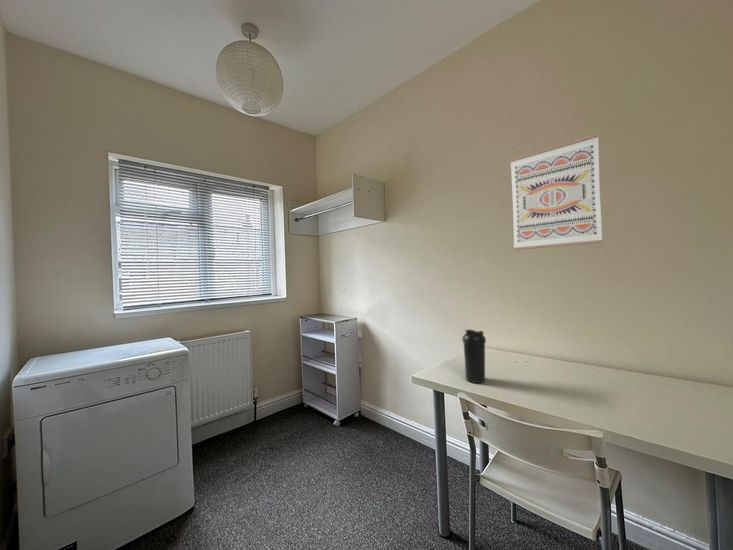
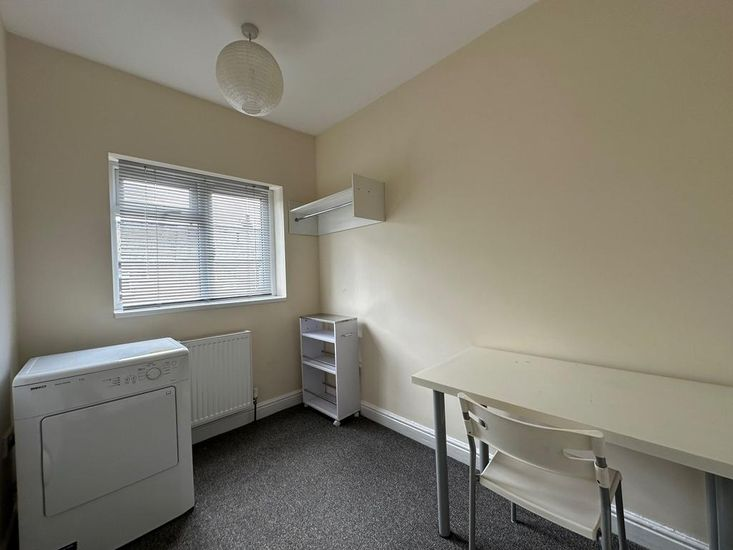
- wall art (552, 197)
- water bottle (474, 355)
